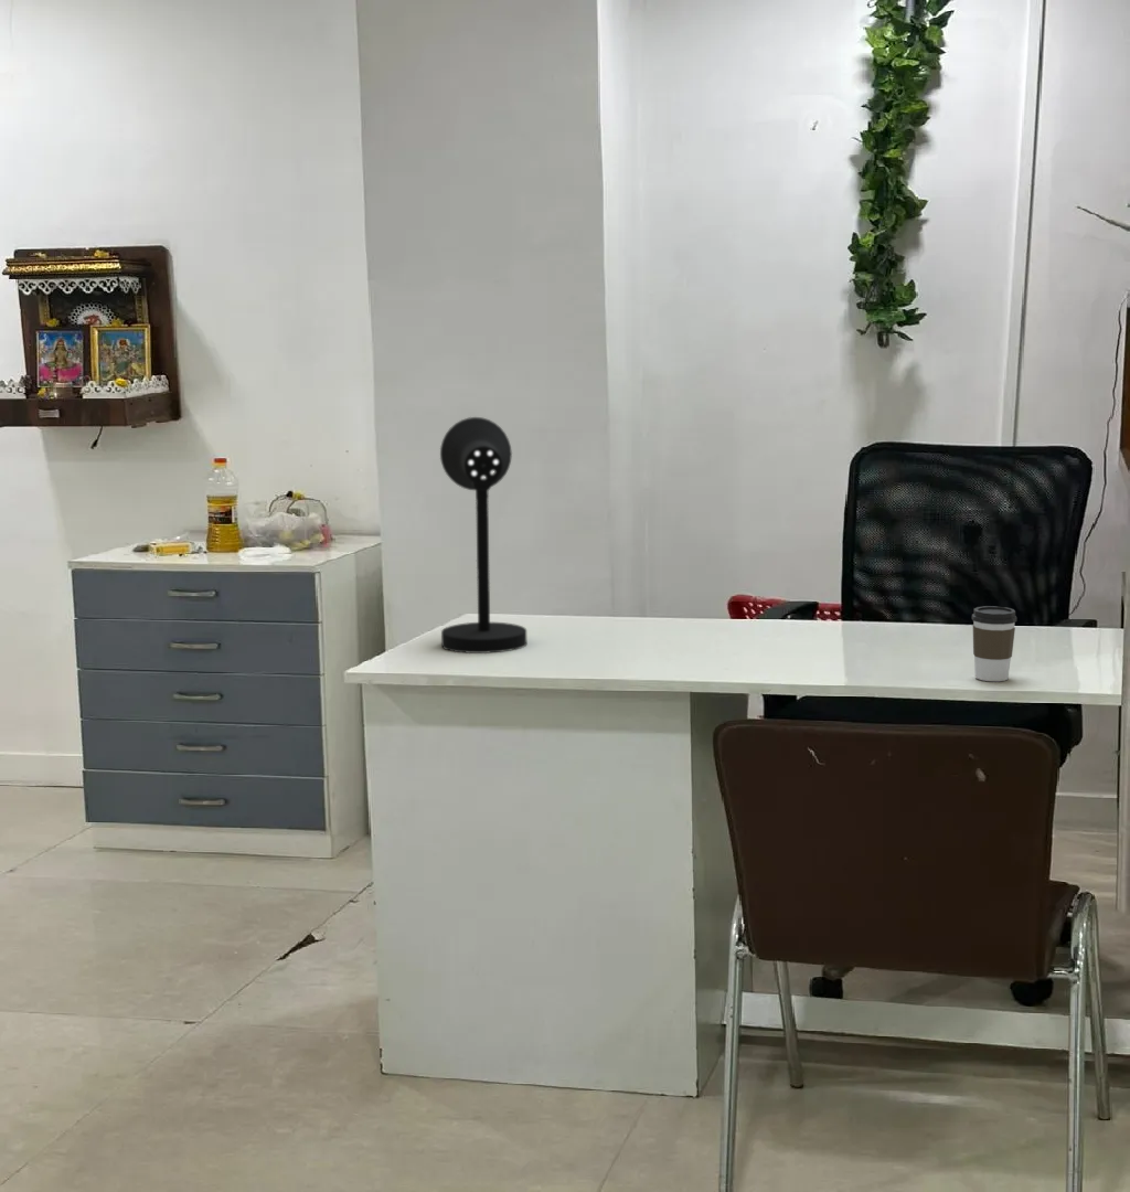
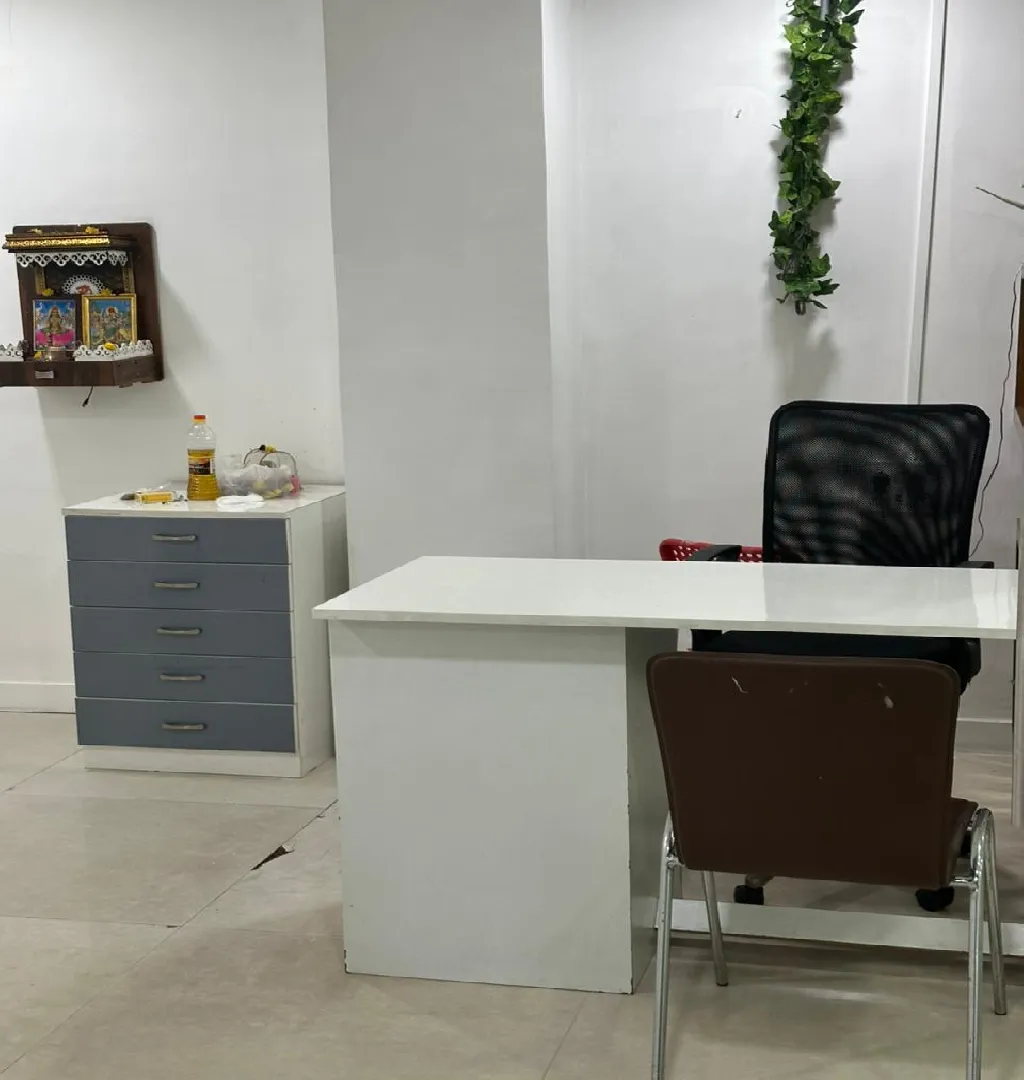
- coffee cup (992, 643)
- desk lamp (481, 531)
